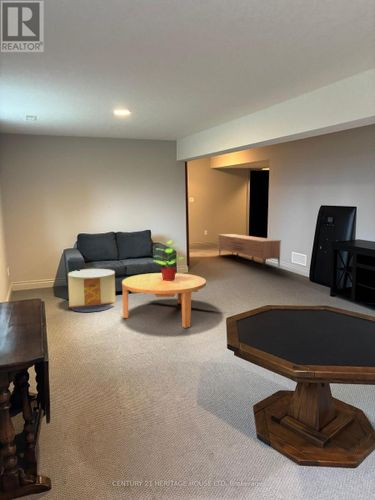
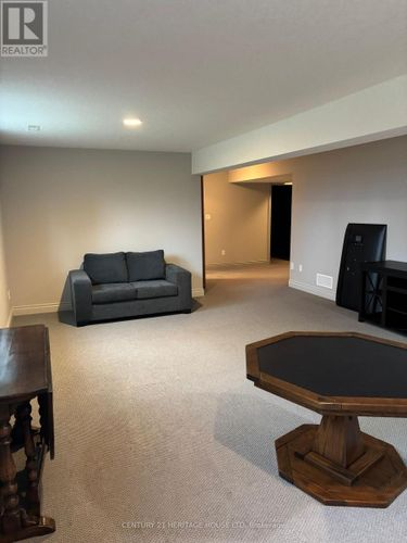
- side table (92, 289)
- potted plant (168, 259)
- sideboard (246, 249)
- coffee table (164, 296)
